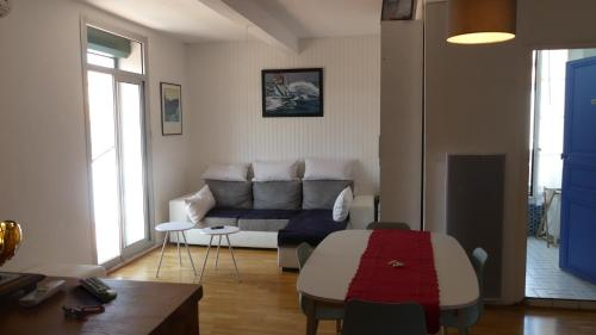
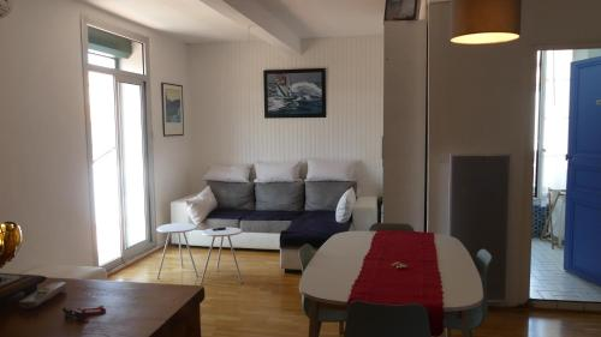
- remote control (97, 287)
